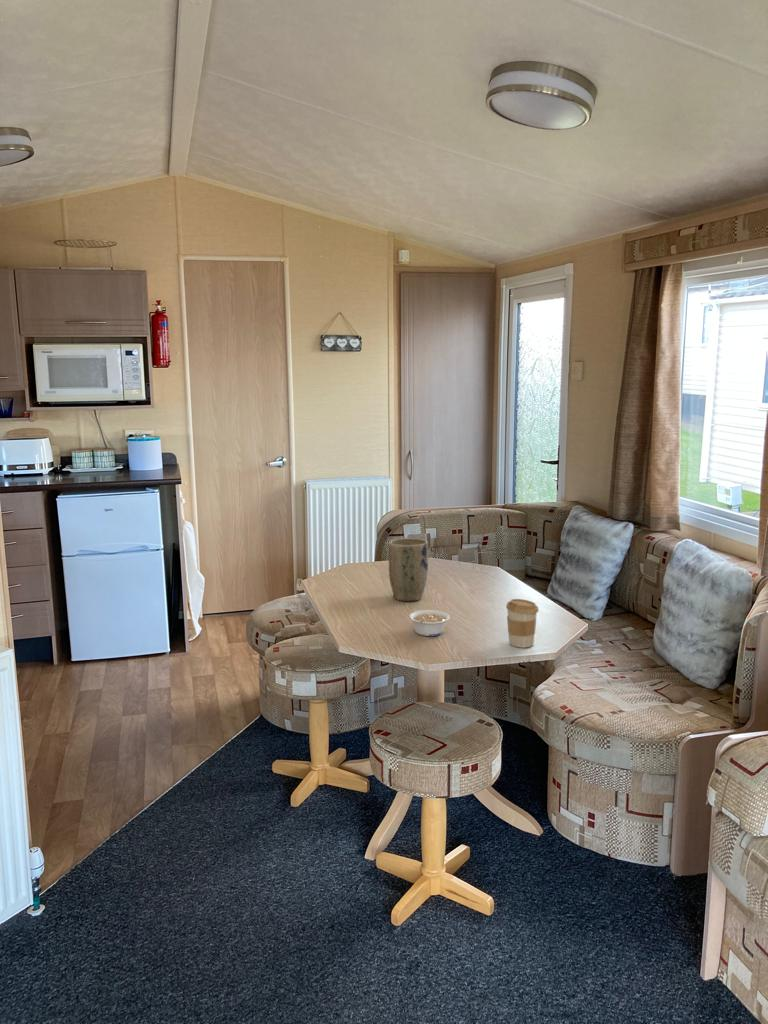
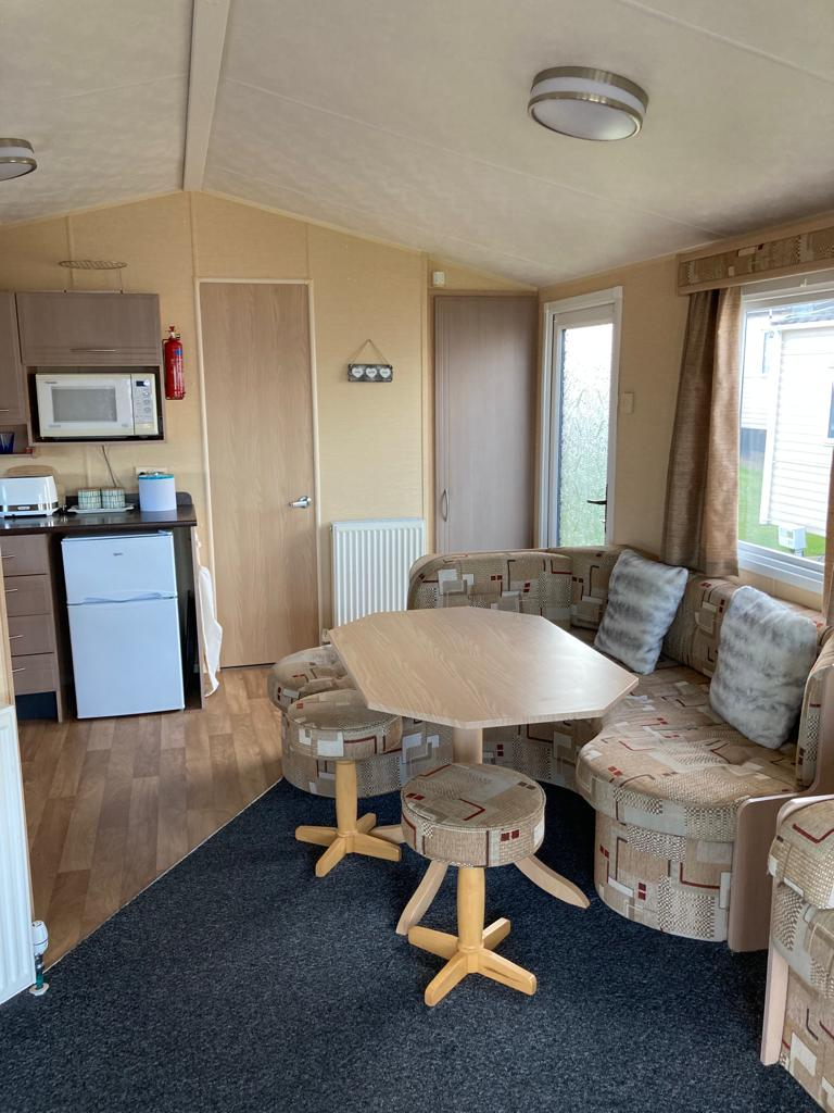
- plant pot (408, 569)
- legume (429, 622)
- coffee cup (521, 622)
